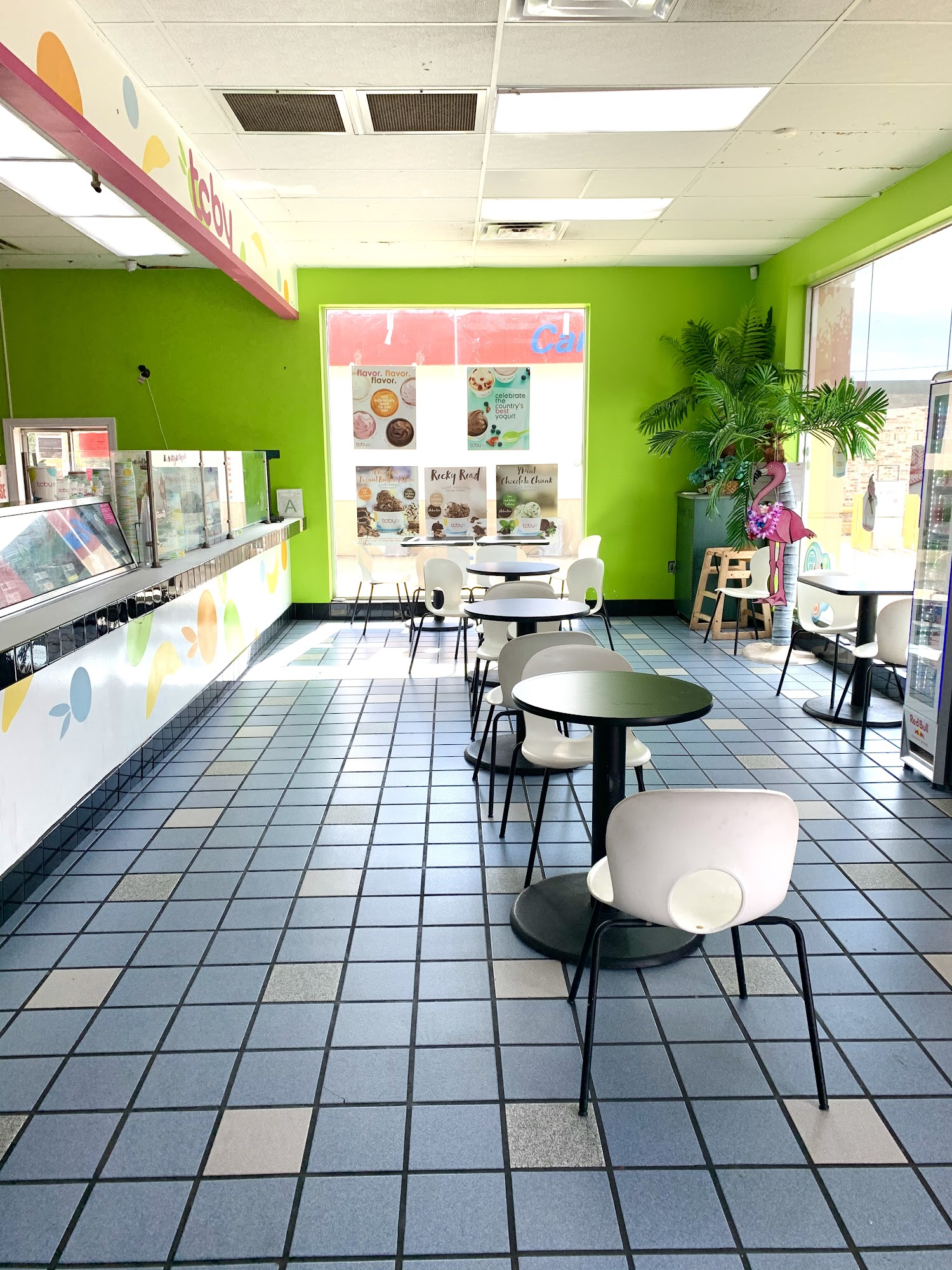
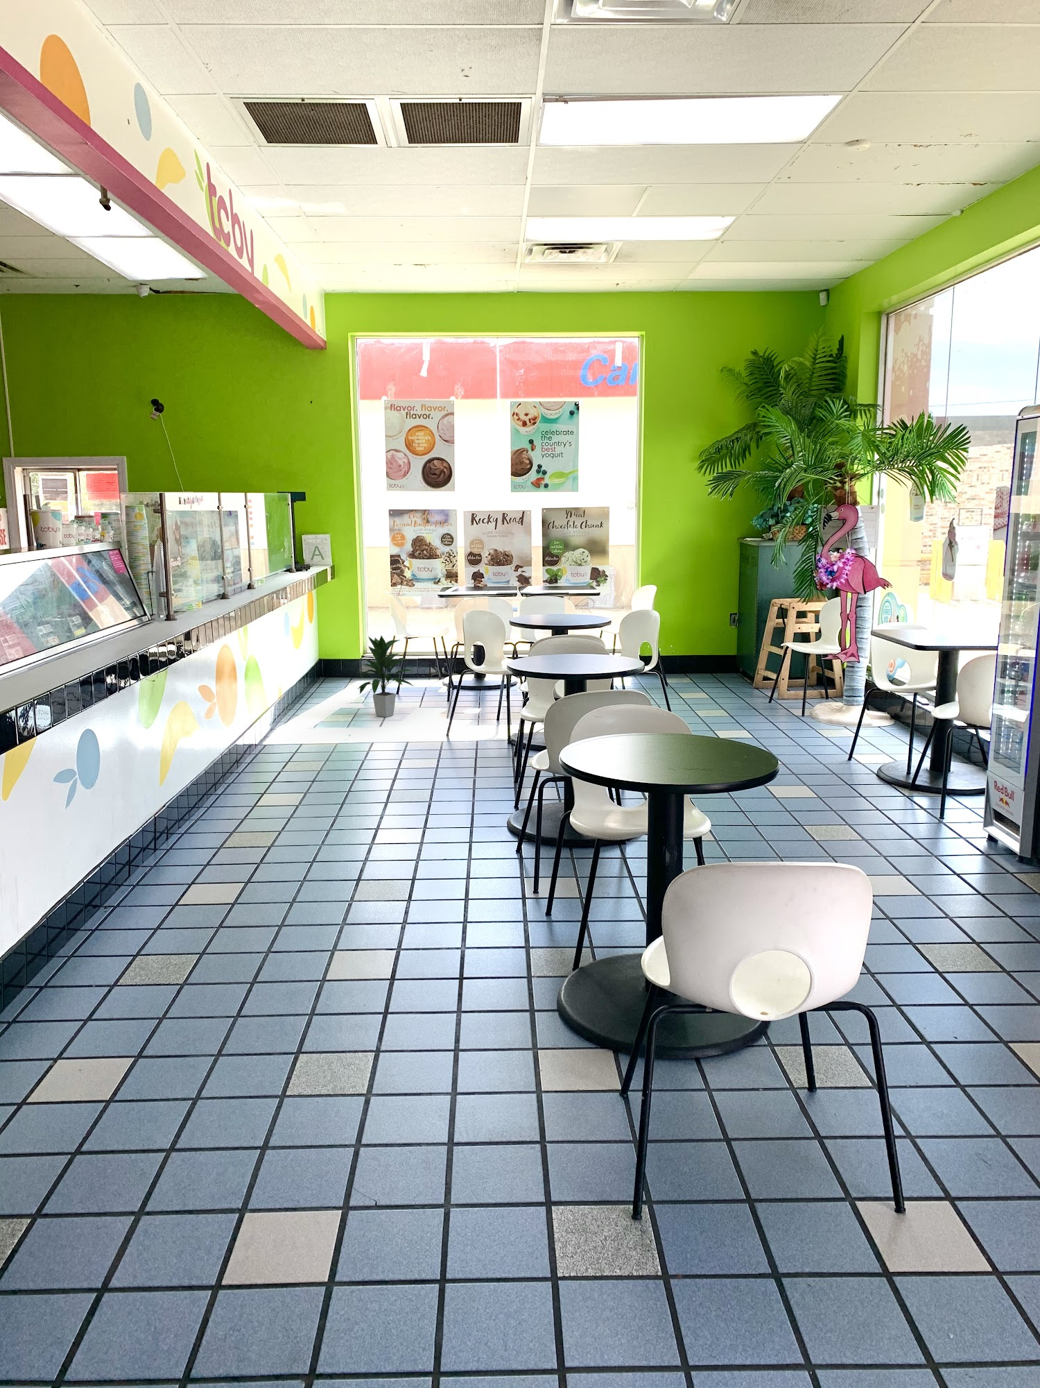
+ indoor plant (382, 674)
